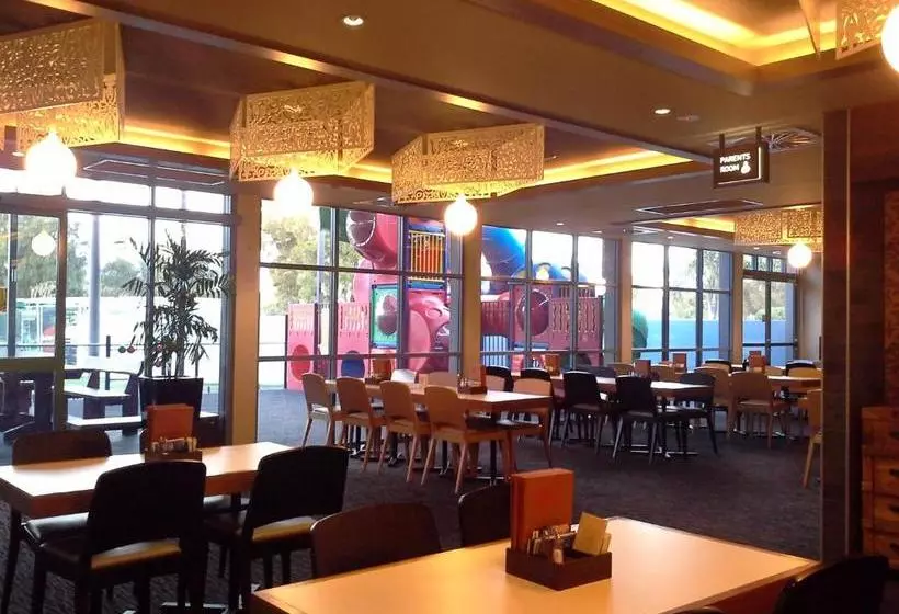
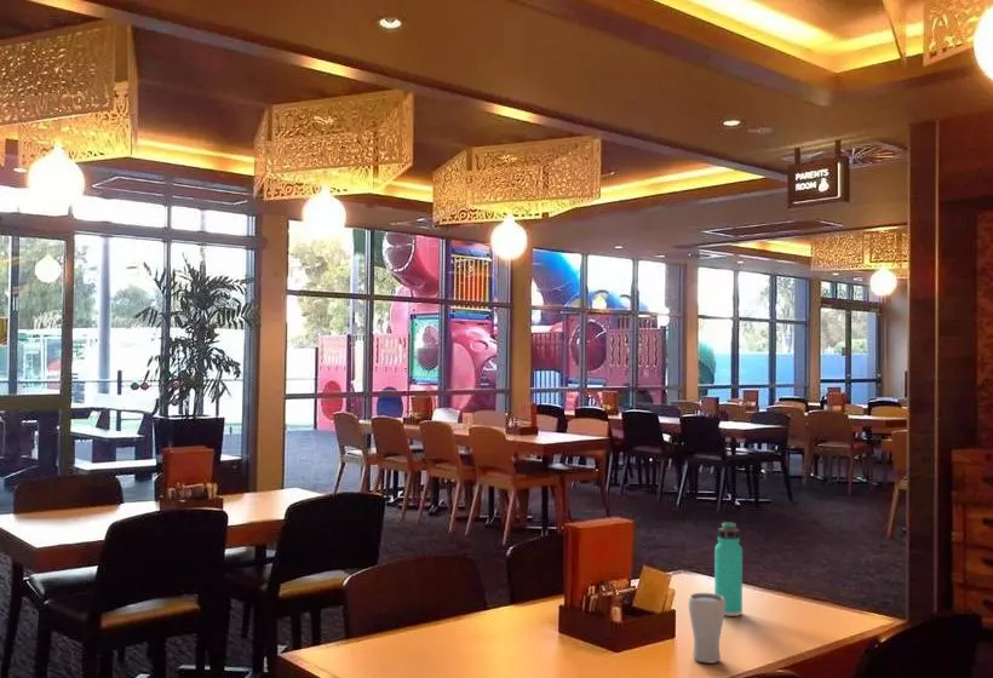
+ drinking glass (706, 627)
+ thermos bottle (728, 567)
